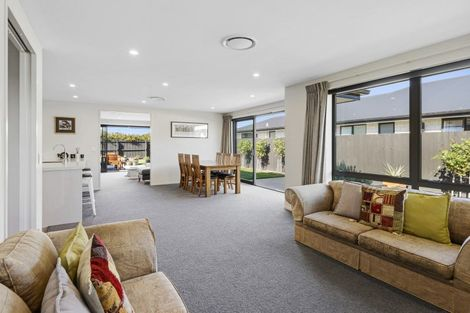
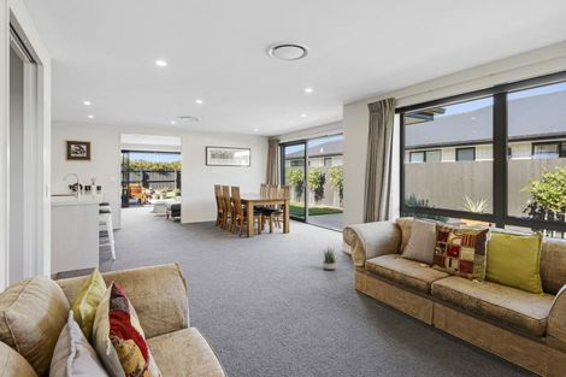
+ potted plant (329, 257)
